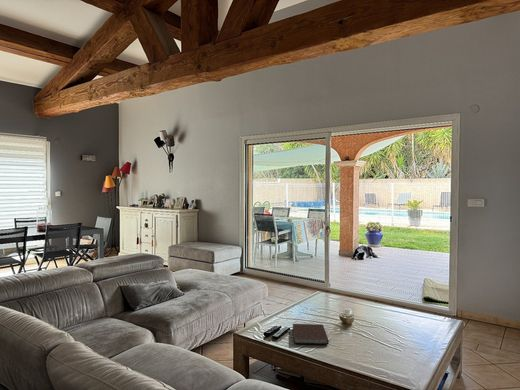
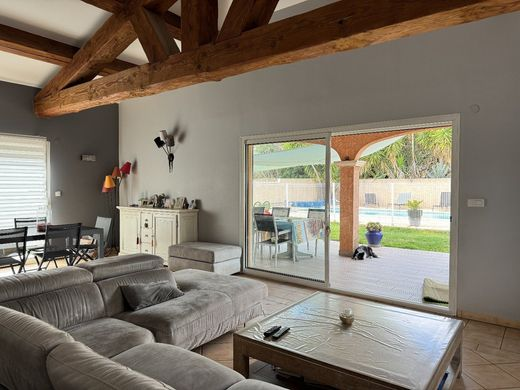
- notebook (309, 333)
